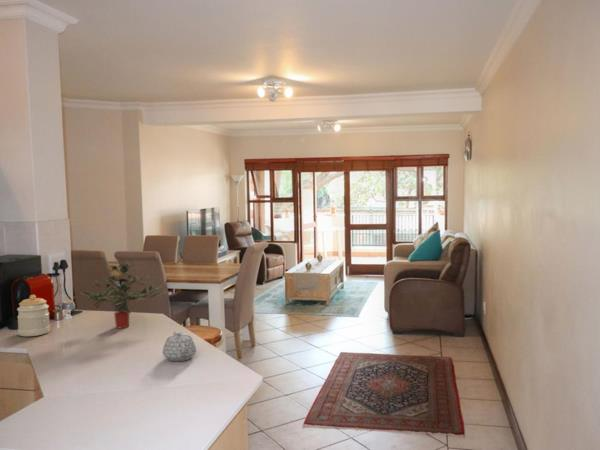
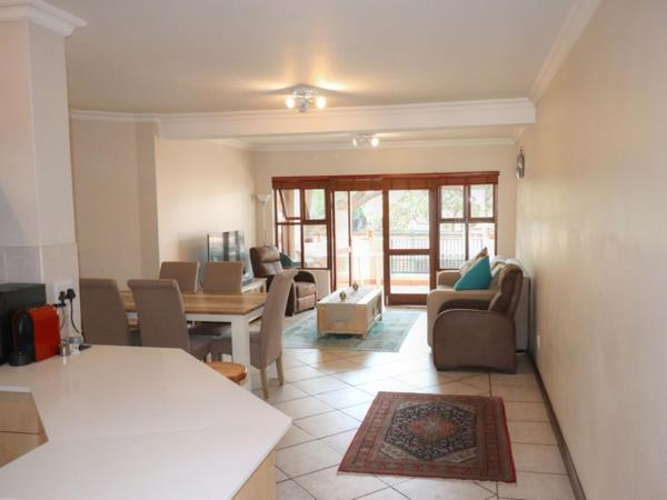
- potted plant (125, 295)
- jar (33, 314)
- teapot (179, 344)
